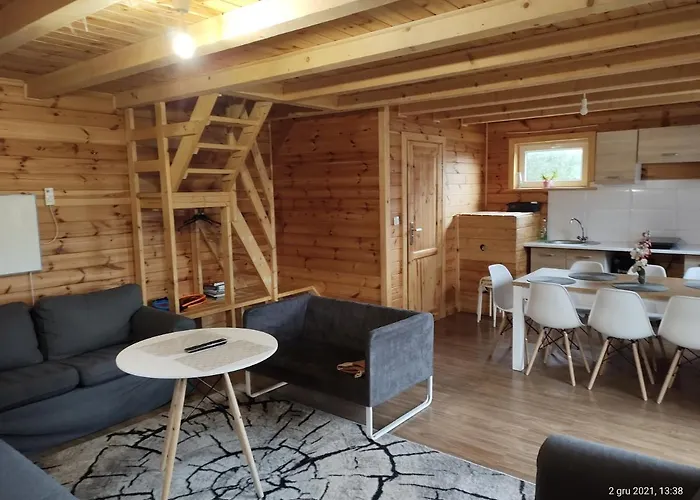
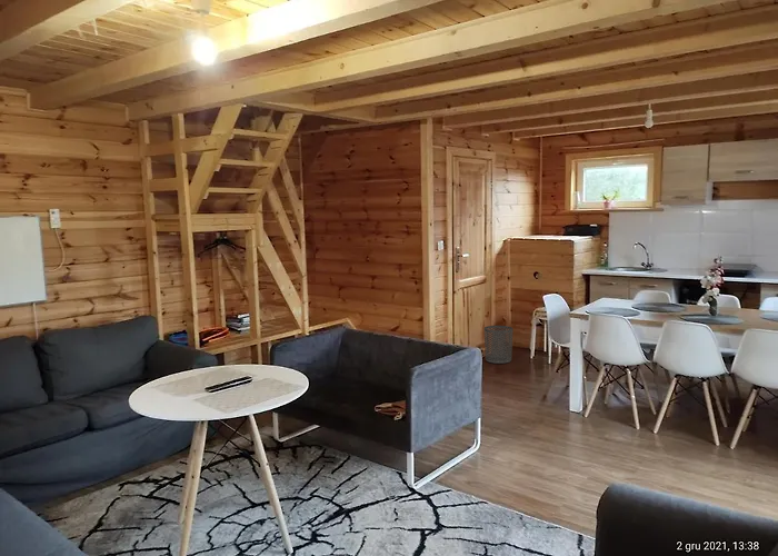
+ waste bin (498, 344)
